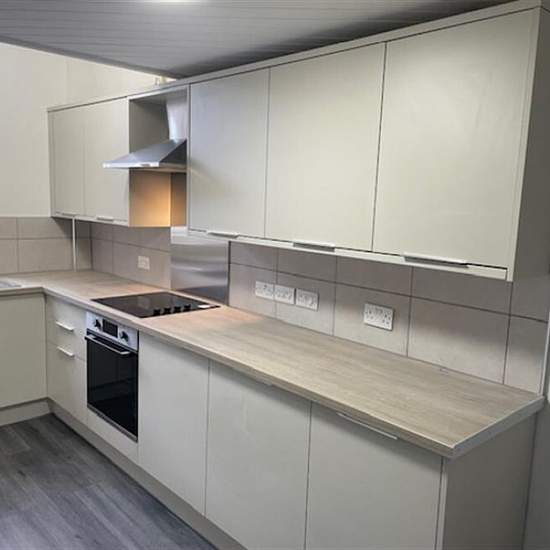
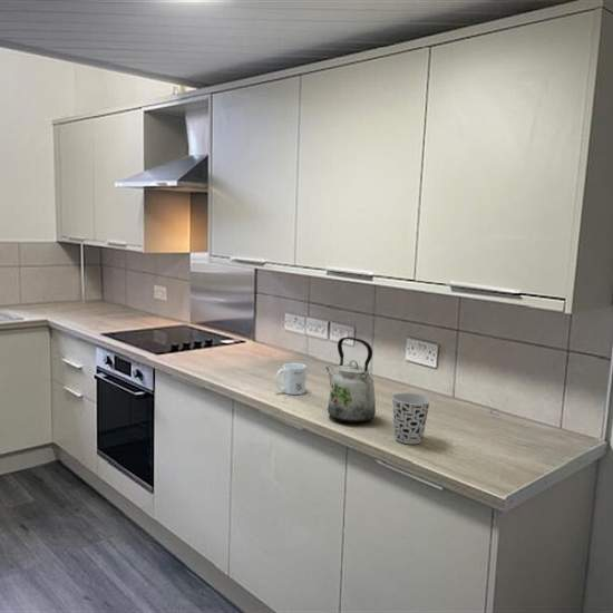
+ cup (409, 418)
+ kettle (347, 376)
+ mug (289, 379)
